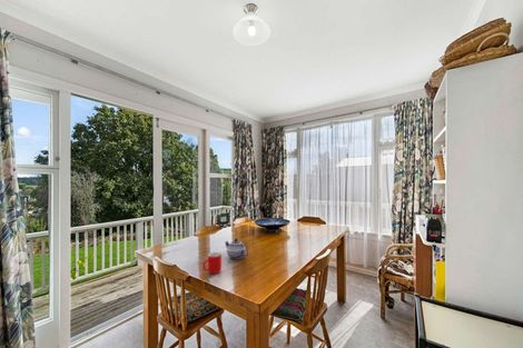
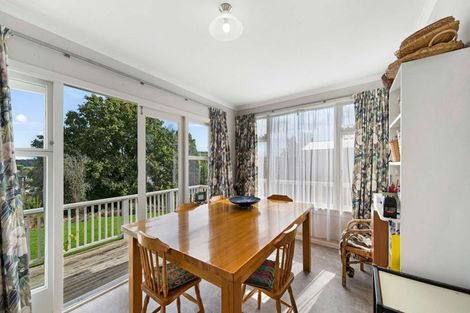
- cup (211, 264)
- teapot (236, 247)
